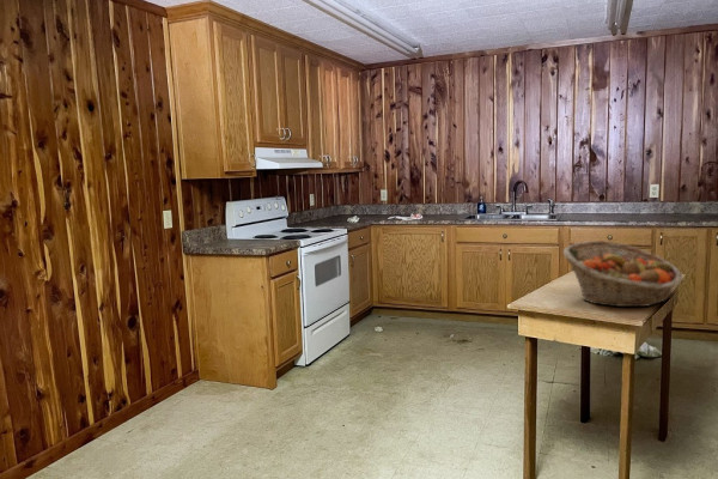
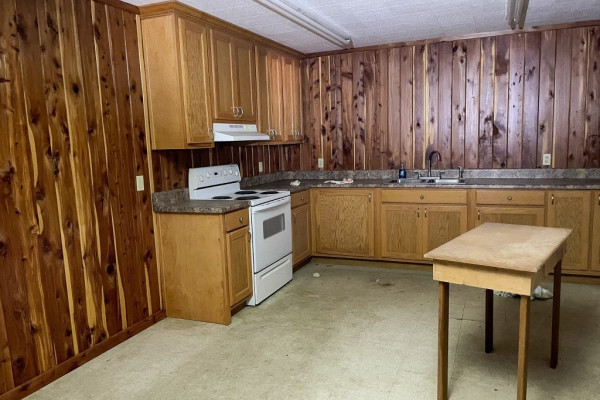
- fruit basket (620, 271)
